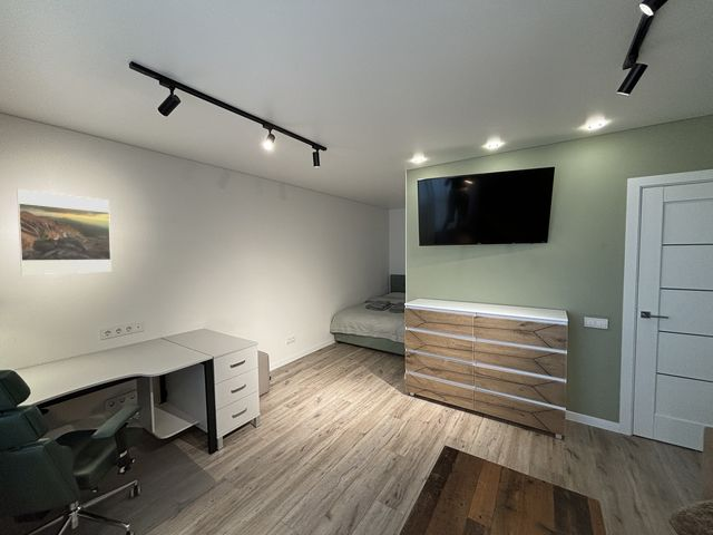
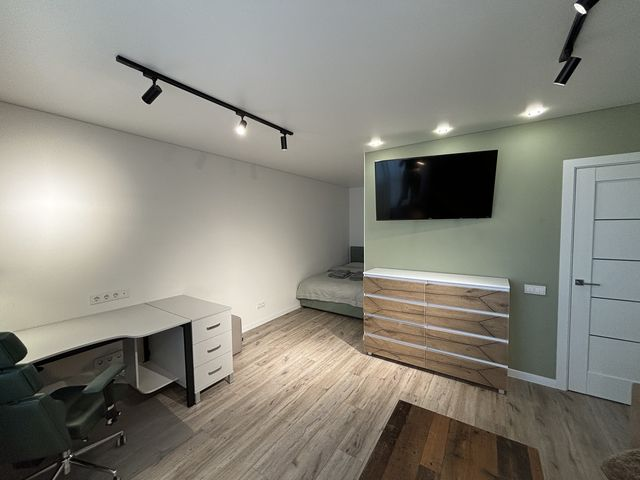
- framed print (68, 234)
